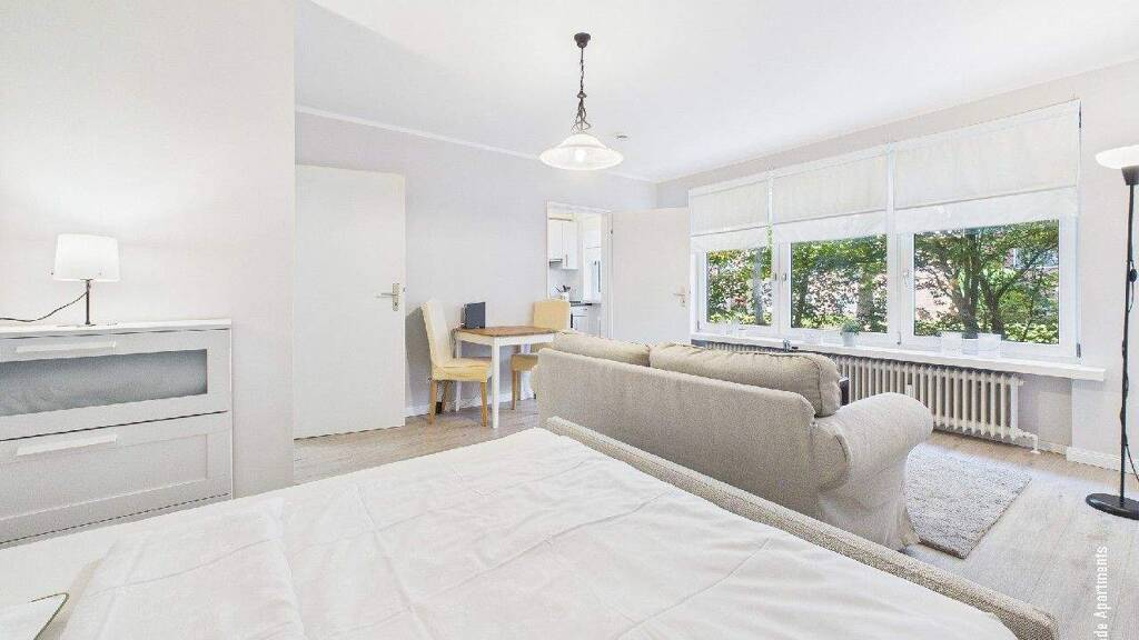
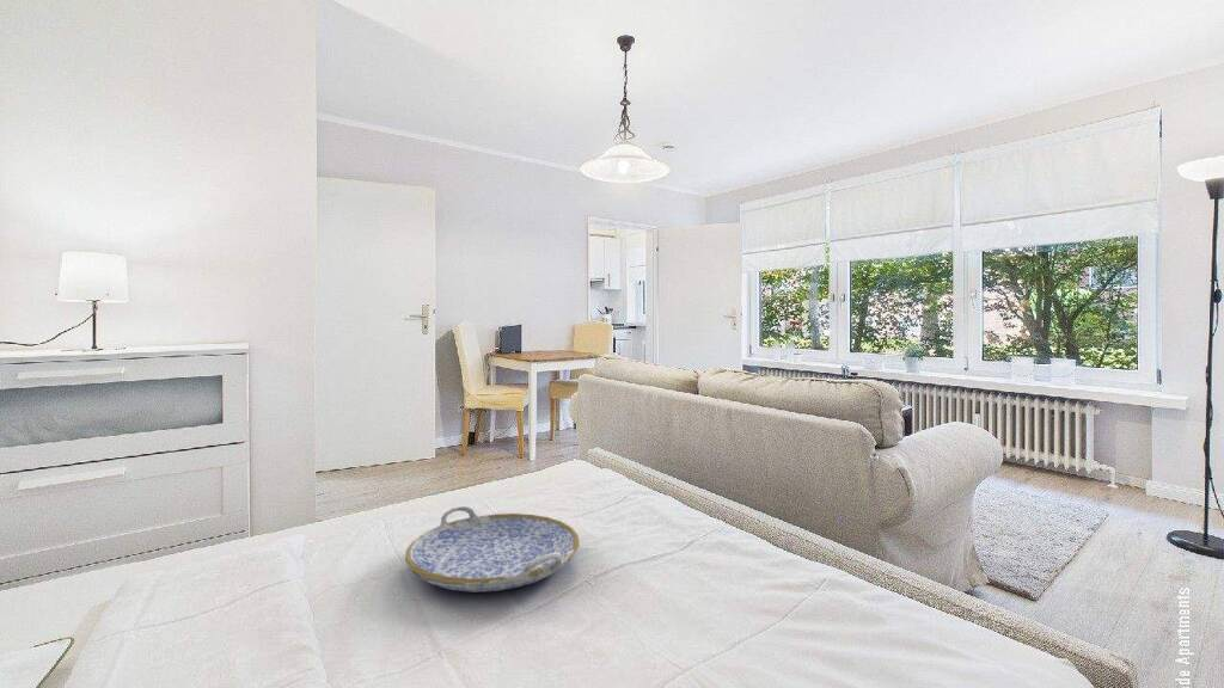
+ serving tray (495, 545)
